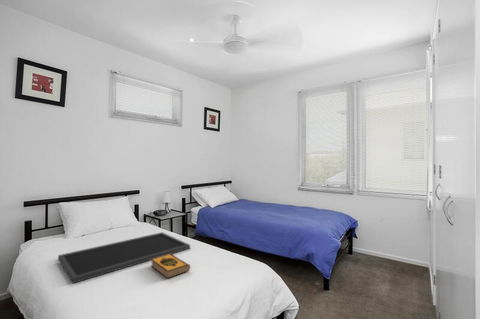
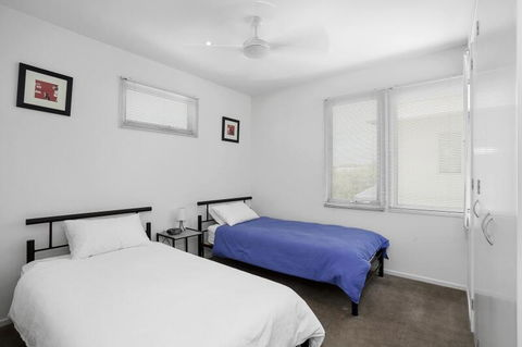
- tray (128, 251)
- hardback book (170, 264)
